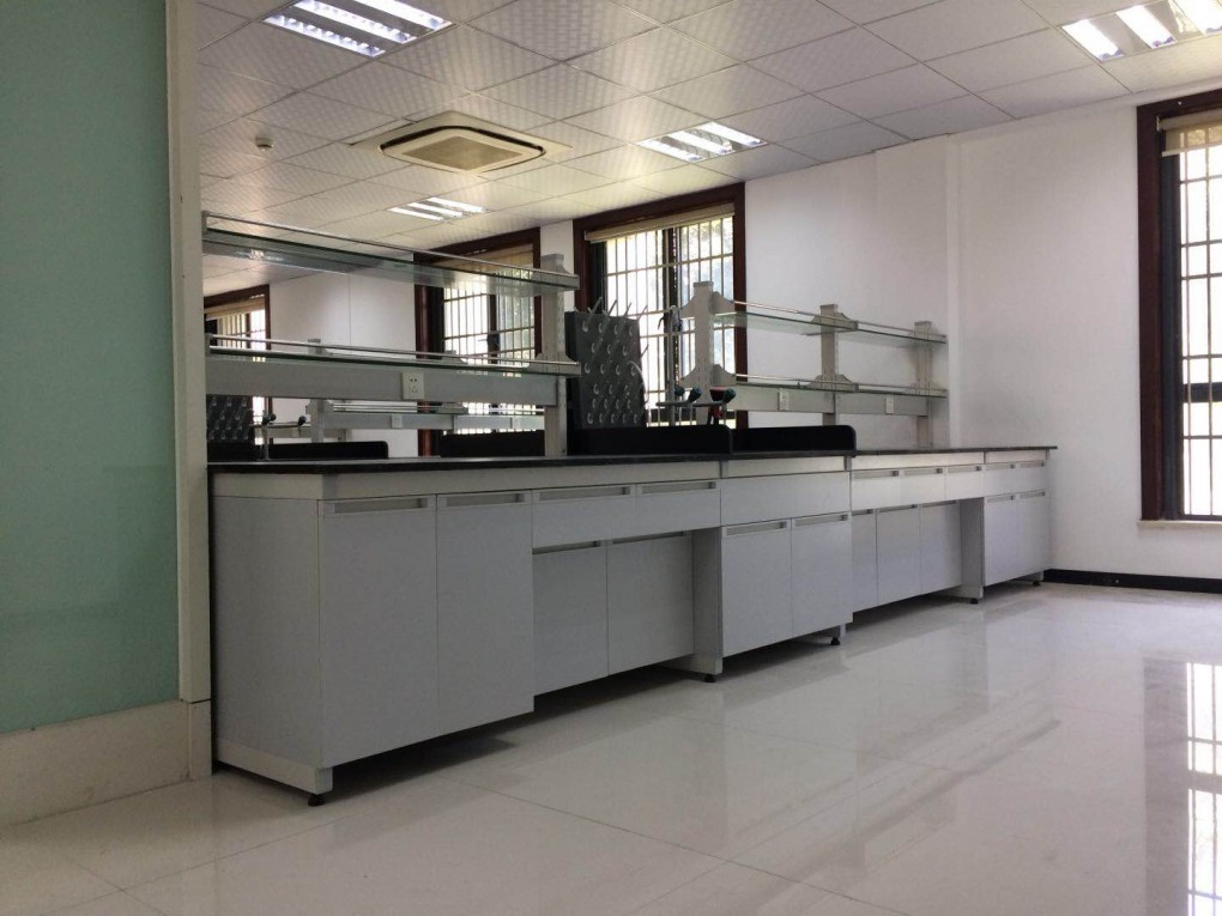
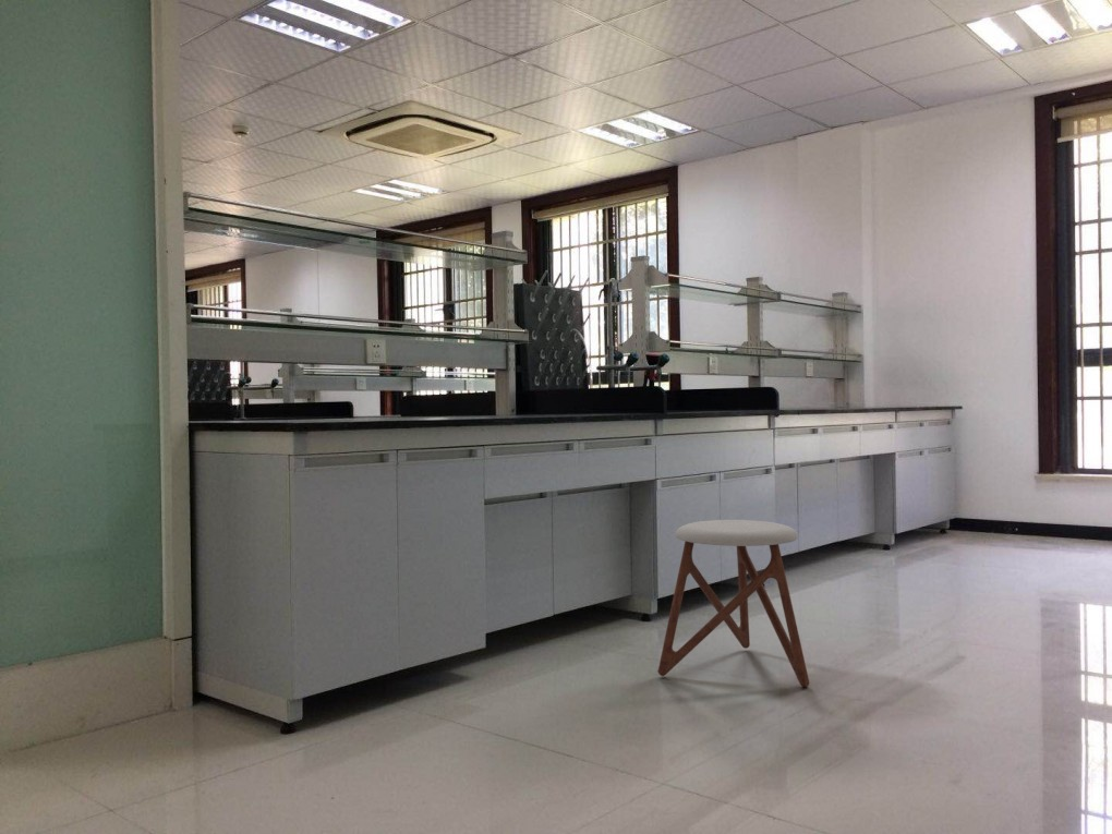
+ stool (729, 602)
